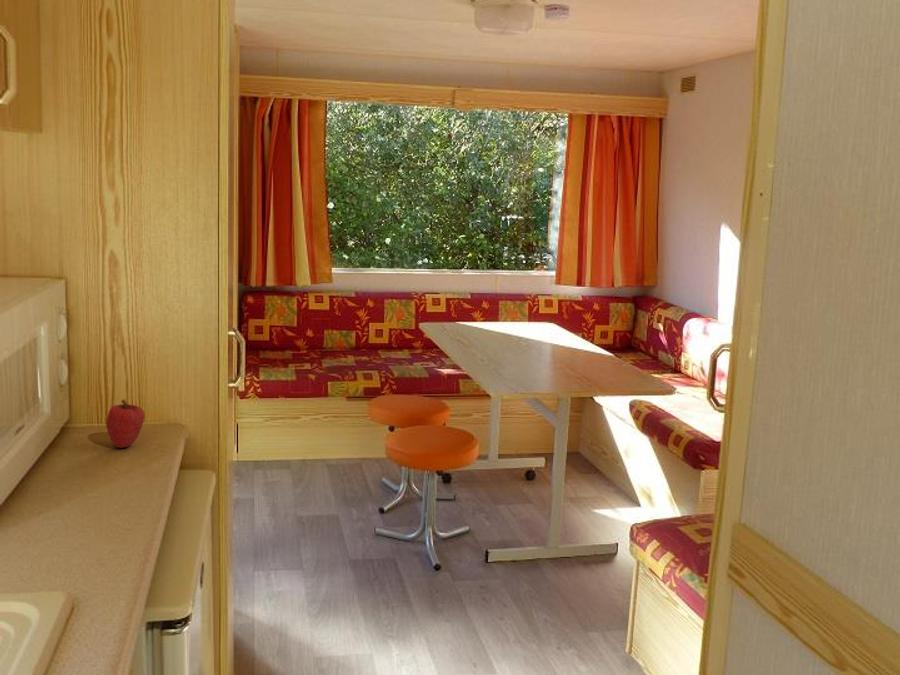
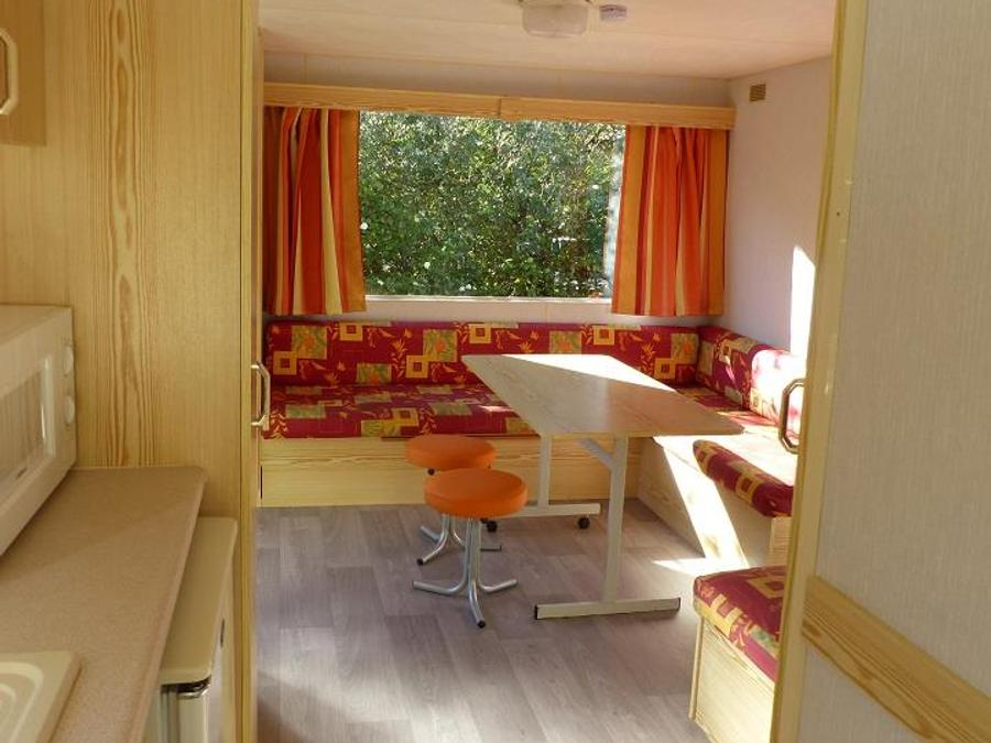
- apple (125, 423)
